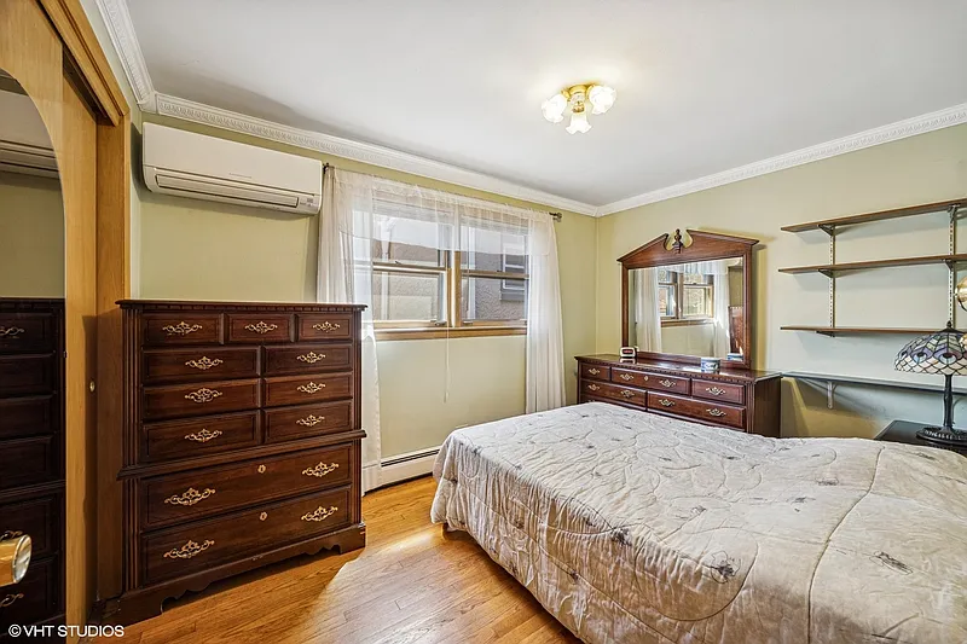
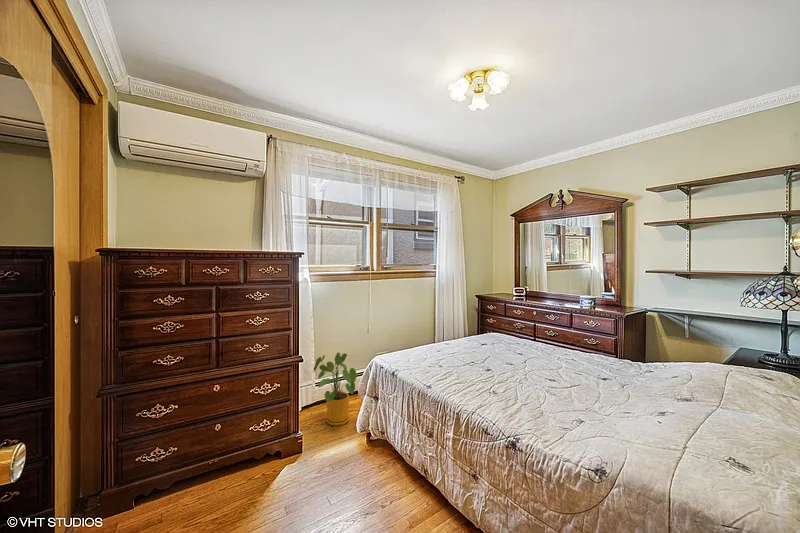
+ house plant (335, 389)
